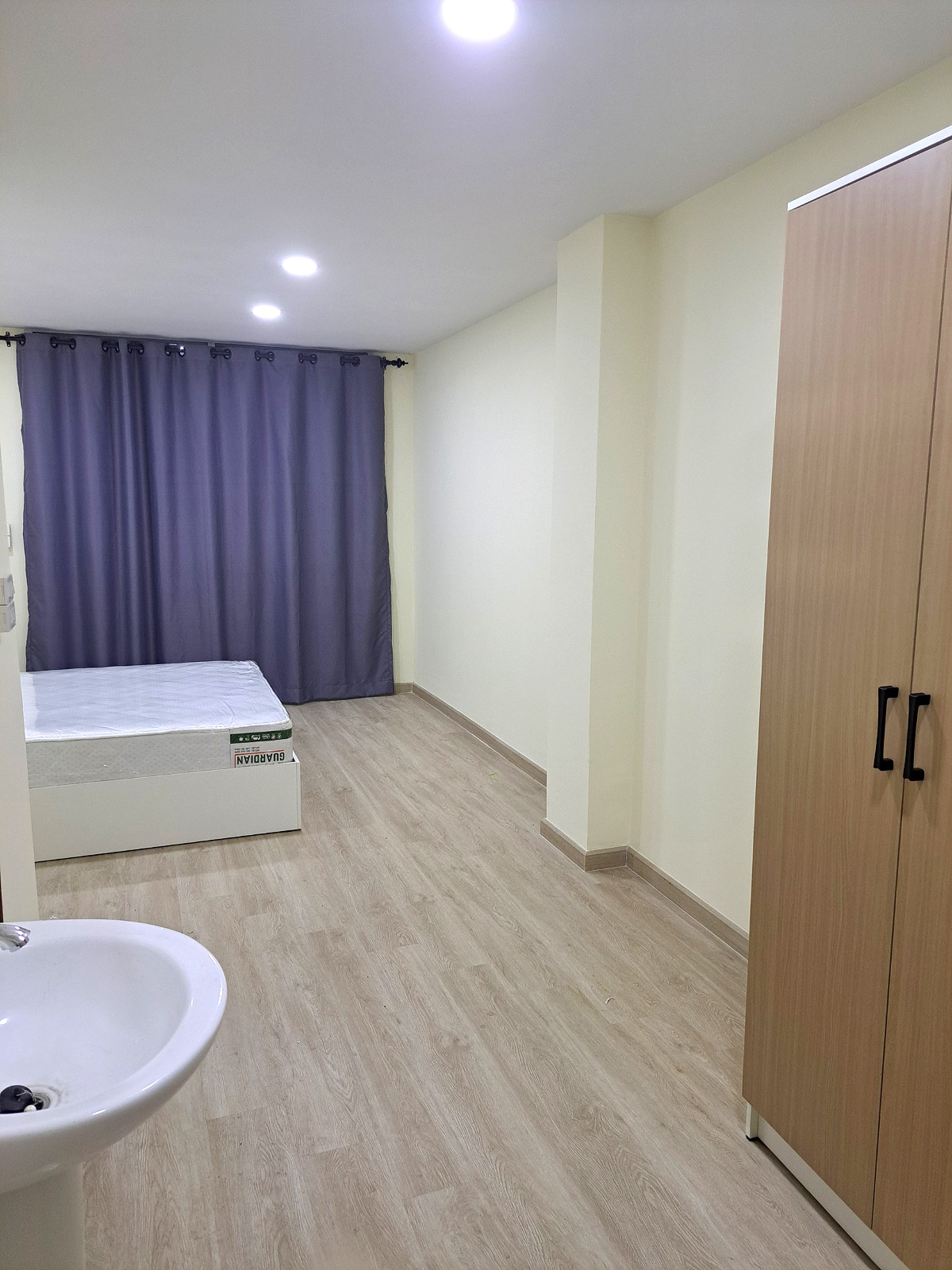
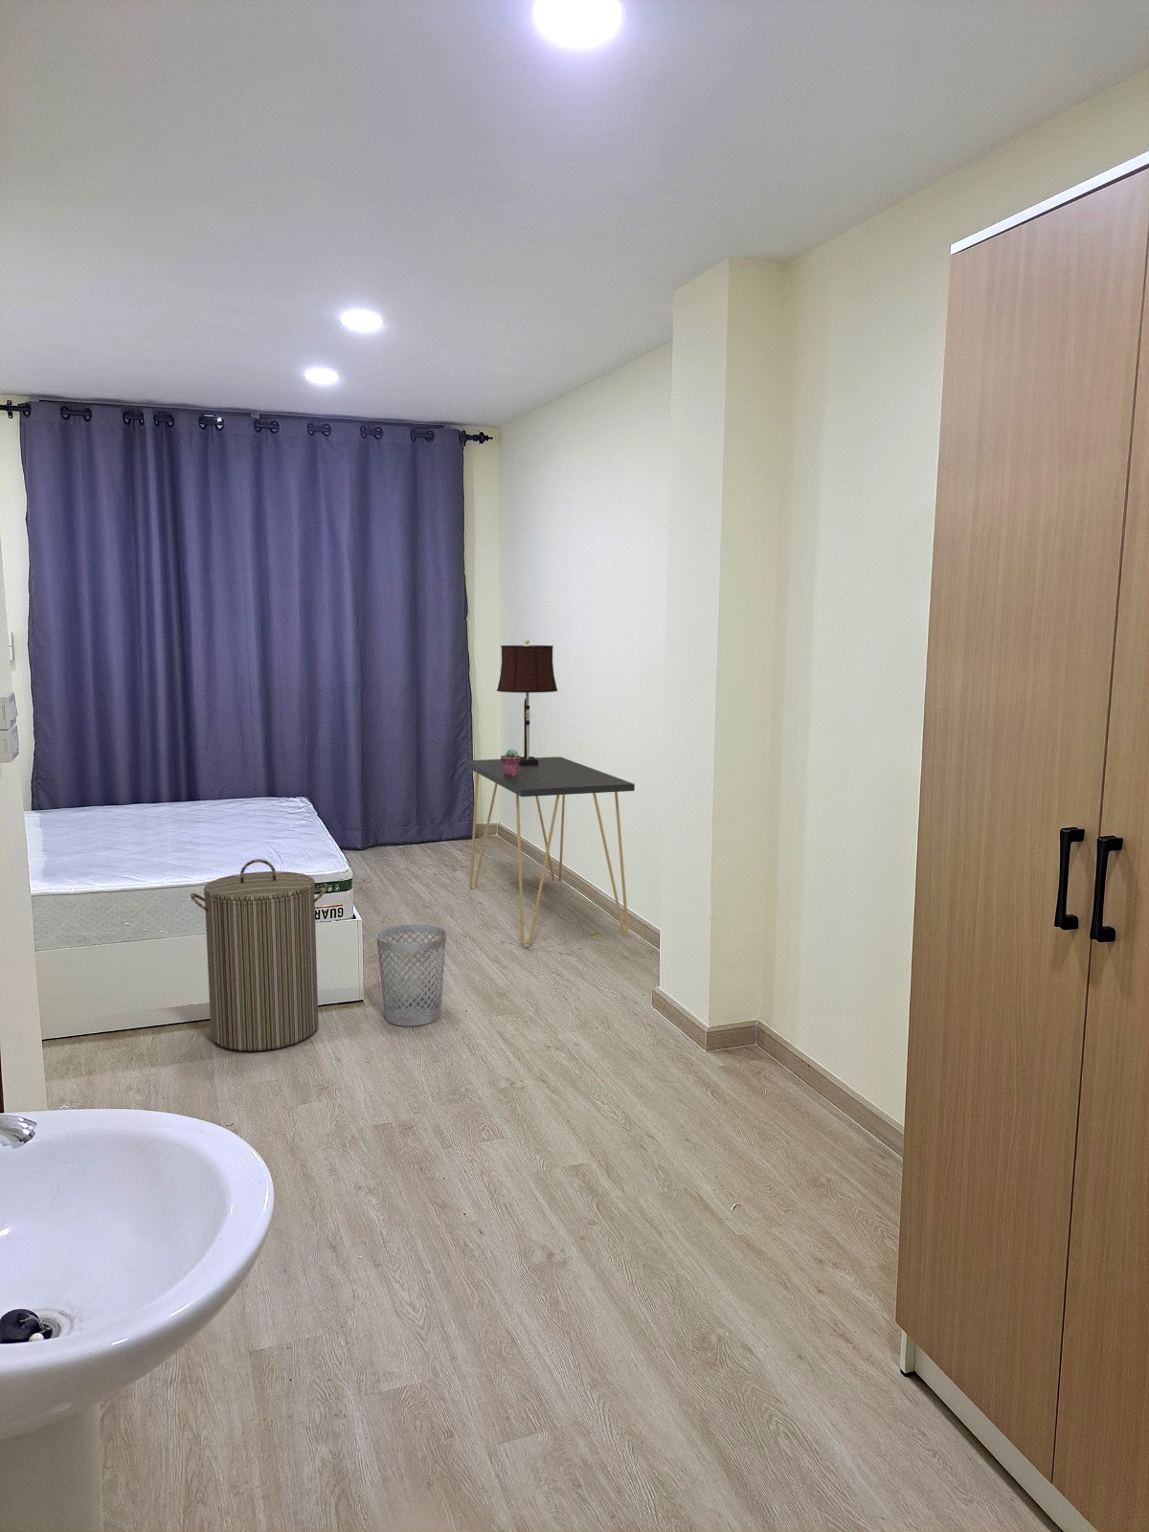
+ table lamp (526, 701)
+ wastebasket (412, 975)
+ desk (544, 842)
+ potted succulent (511, 761)
+ laundry hamper (262, 945)
